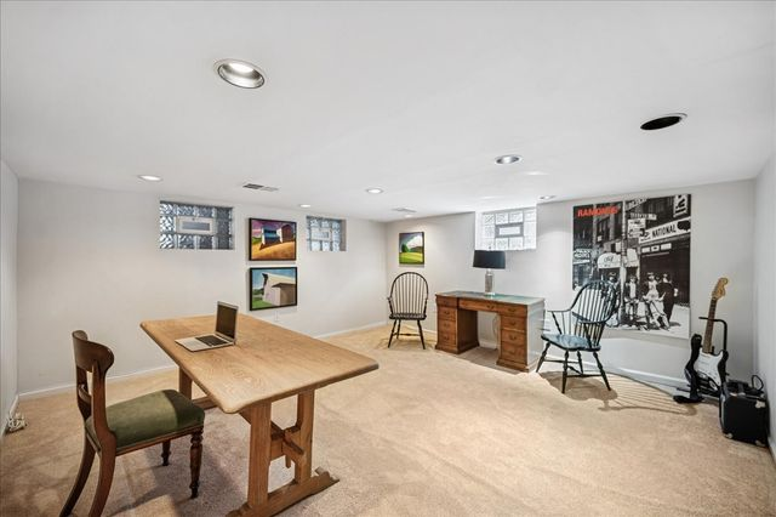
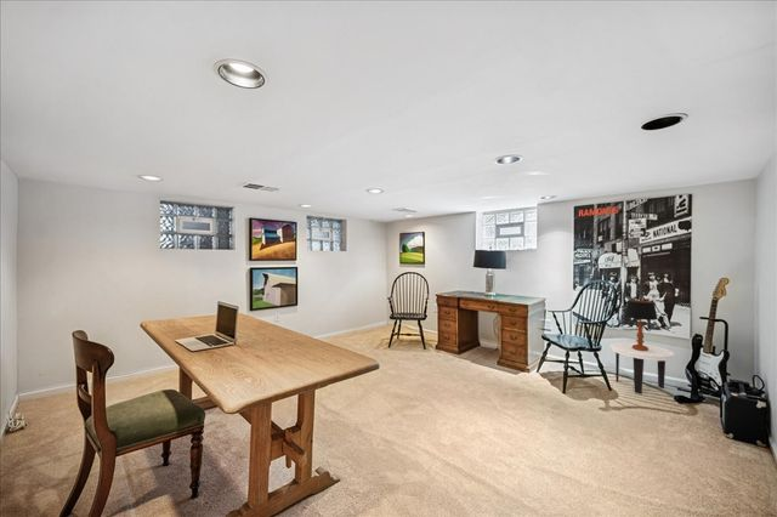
+ side table (640, 368)
+ table lamp (640, 325)
